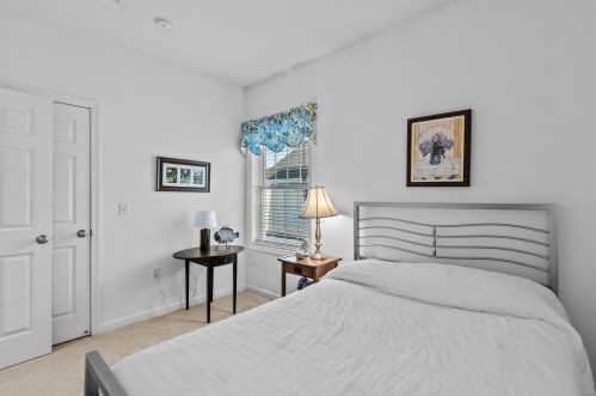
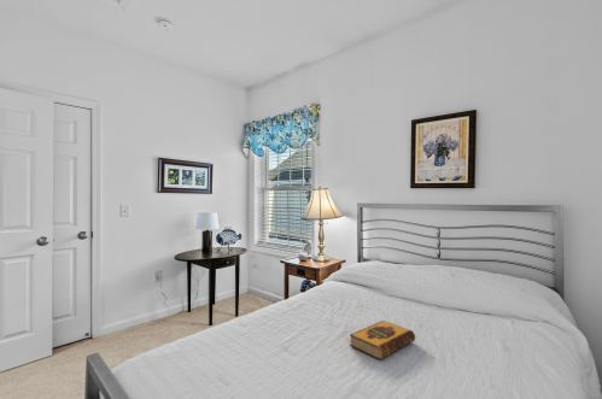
+ hardback book (382, 339)
